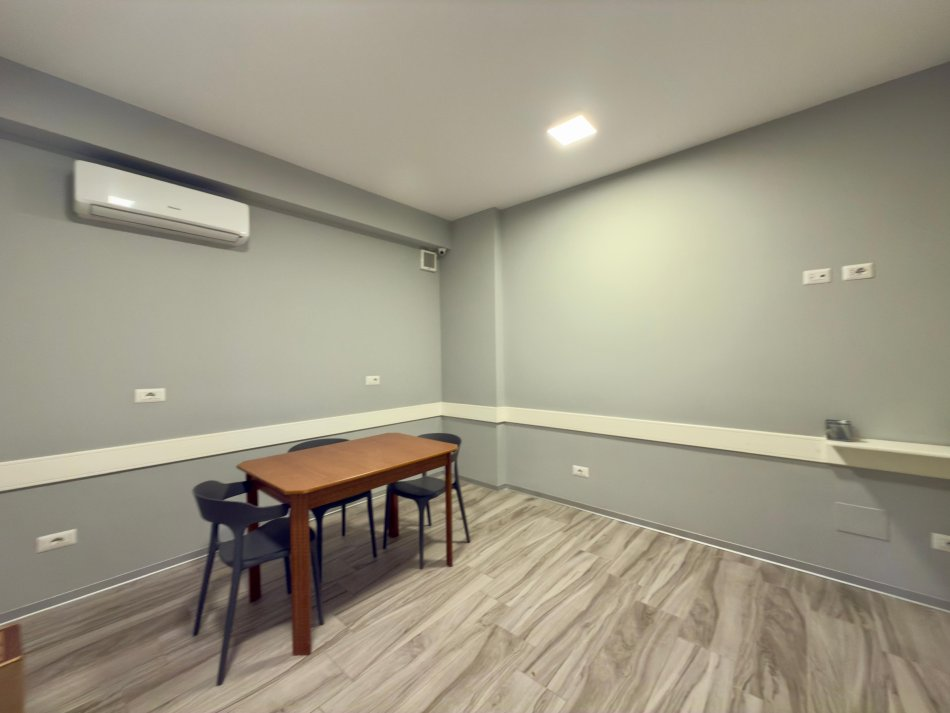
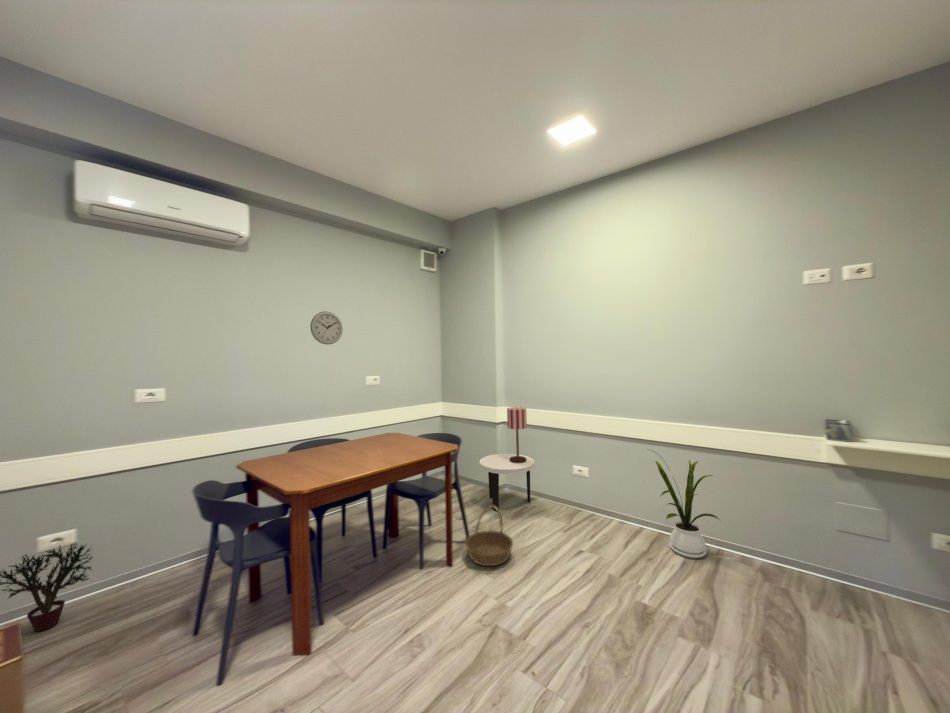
+ basket (488, 531)
+ house plant (681, 500)
+ table lamp (517, 434)
+ wall clock (327, 327)
+ side table (507, 473)
+ potted plant (46, 588)
